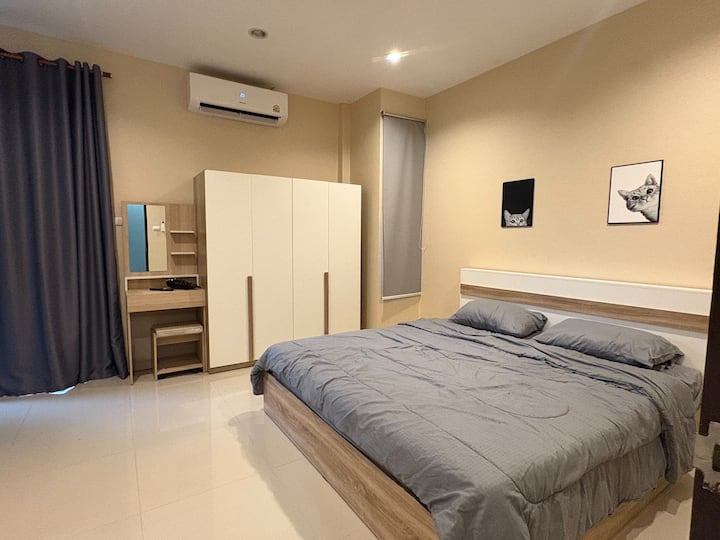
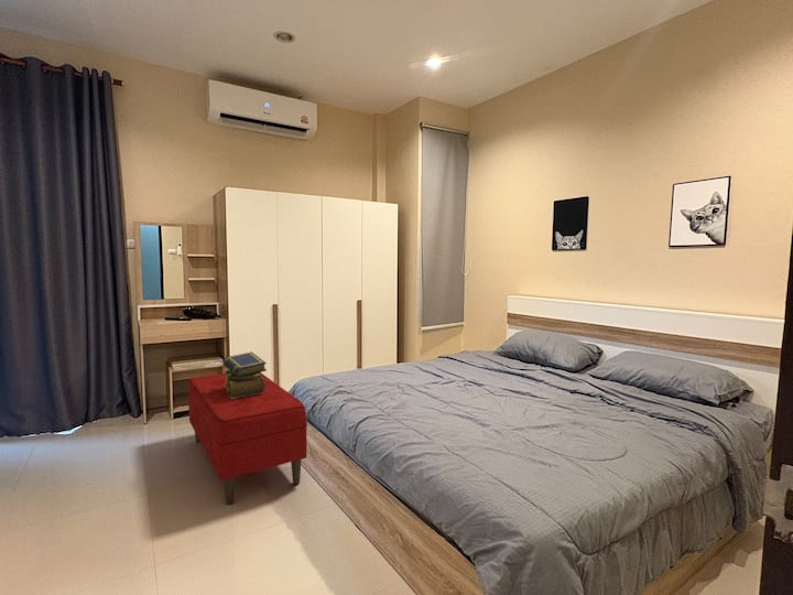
+ stack of books (246, 374)
+ bench (241, 424)
